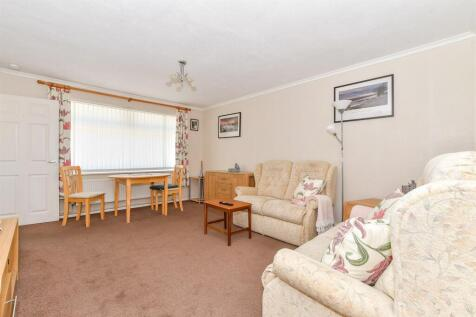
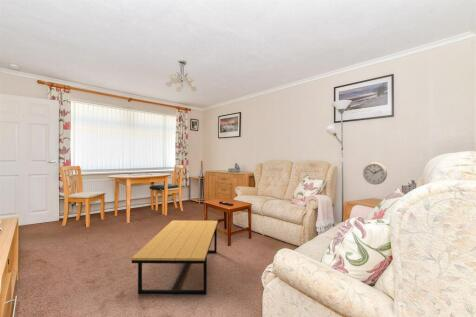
+ coffee table (184, 252)
+ wall clock (374, 173)
